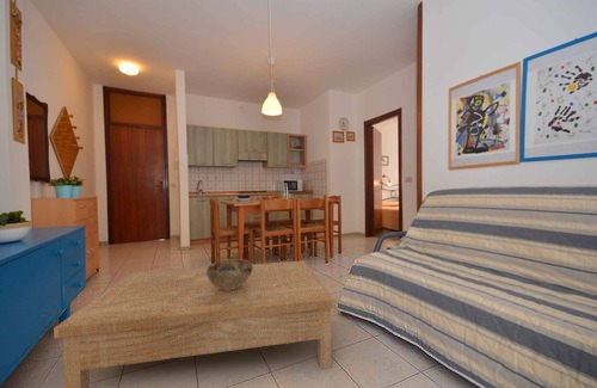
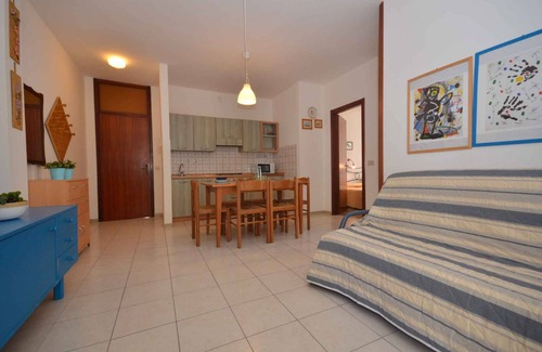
- decorative bowl (229, 276)
- coffee table (219, 314)
